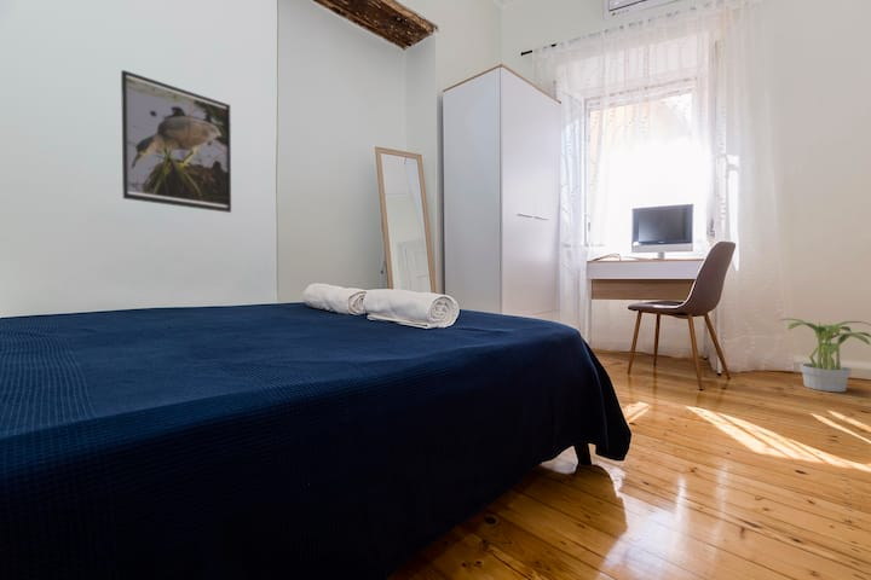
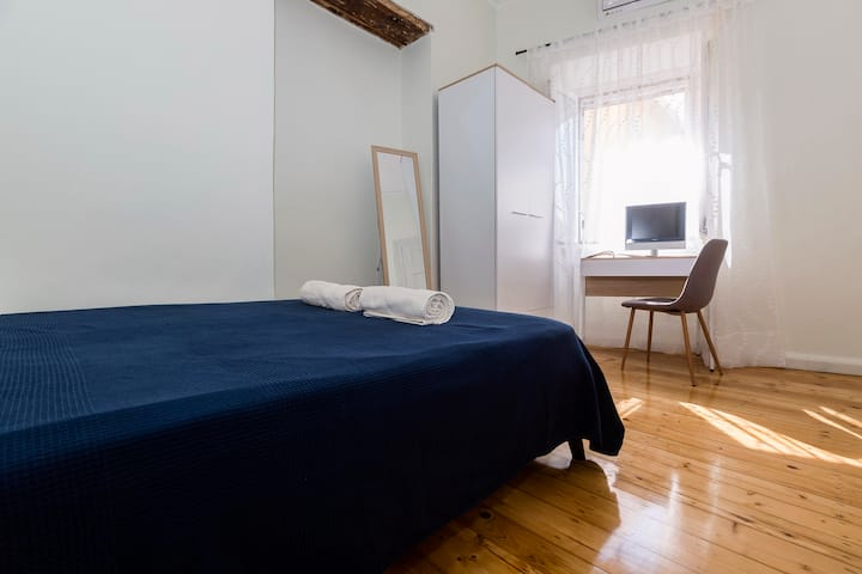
- potted plant (825, 353)
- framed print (180, 147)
